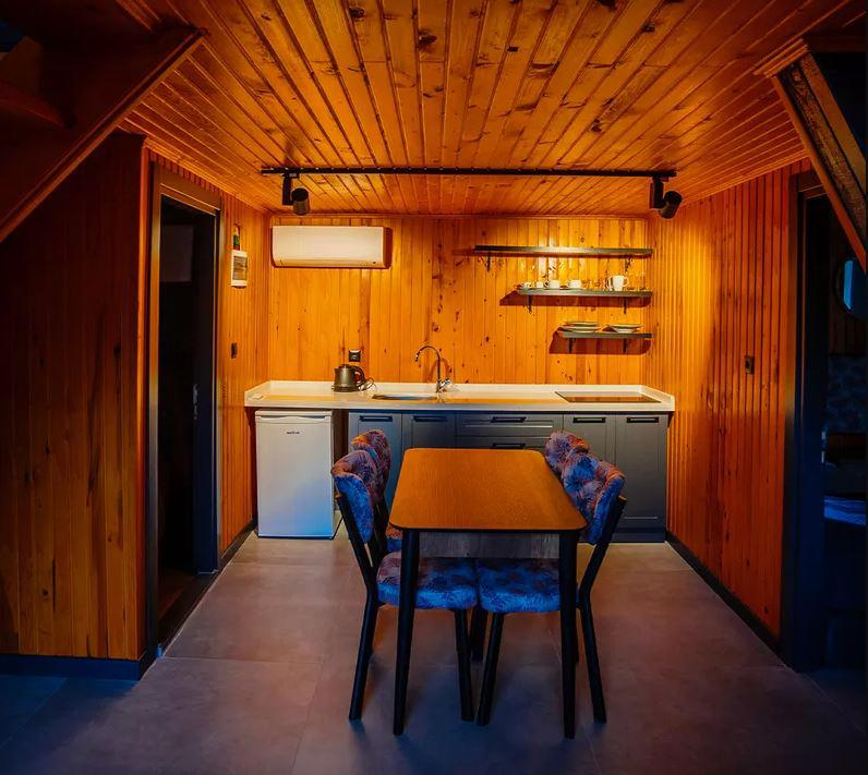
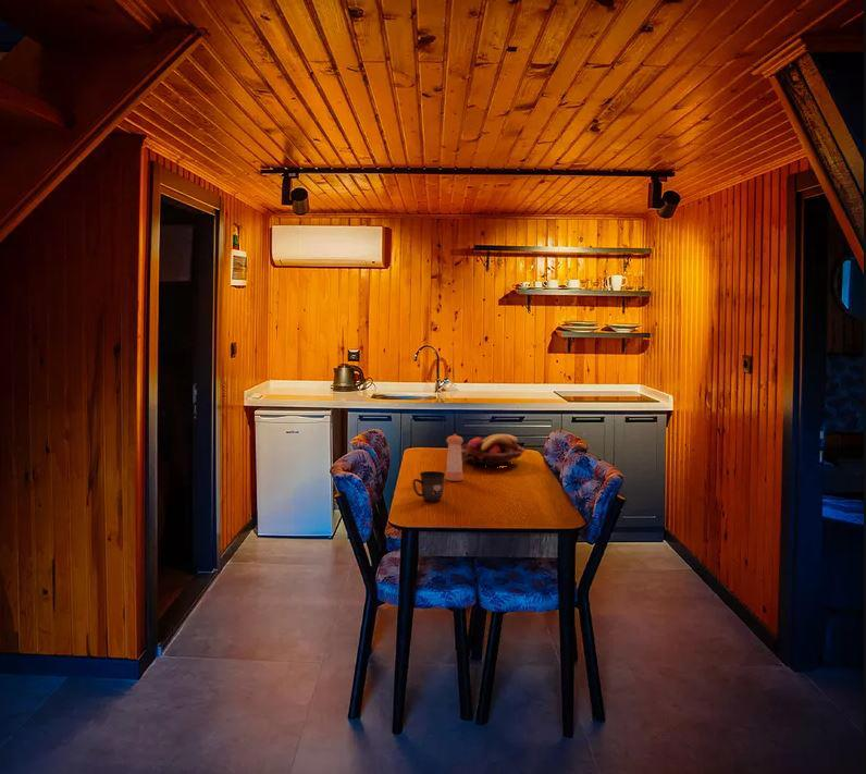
+ mug (428, 487)
+ fruit basket (491, 449)
+ pepper shaker (454, 456)
